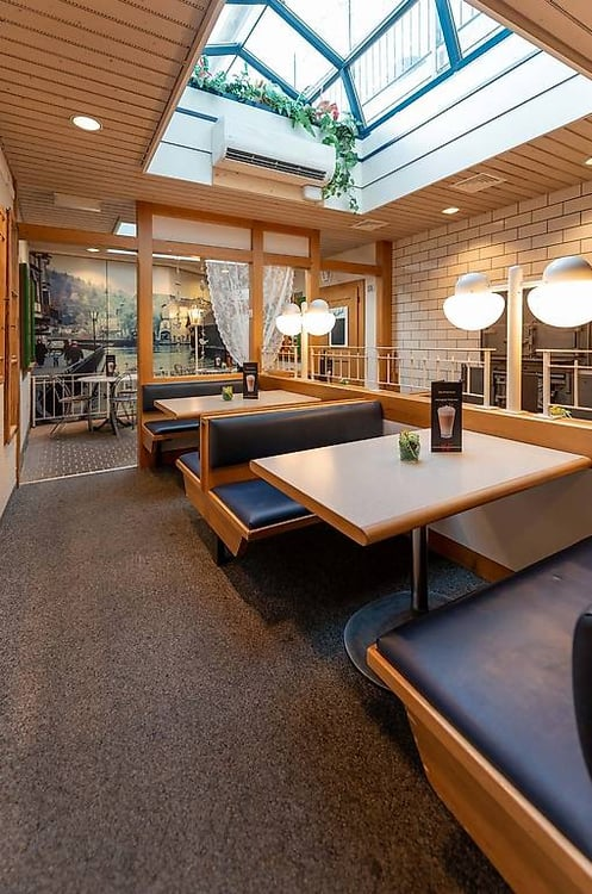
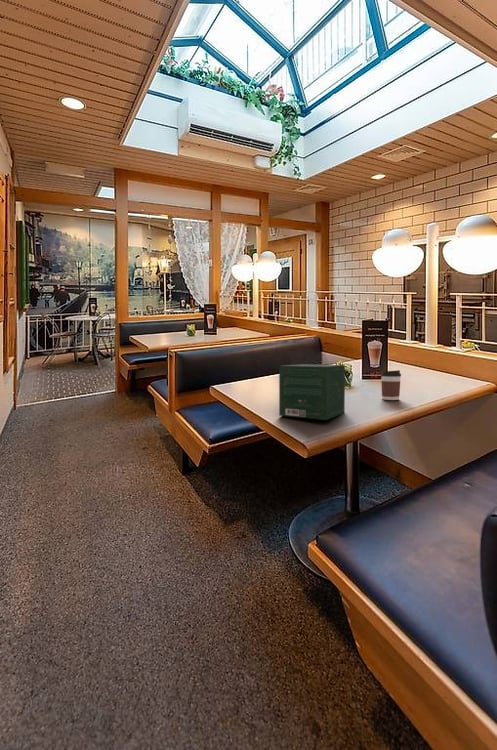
+ coffee cup (390, 384)
+ gift box (312, 389)
